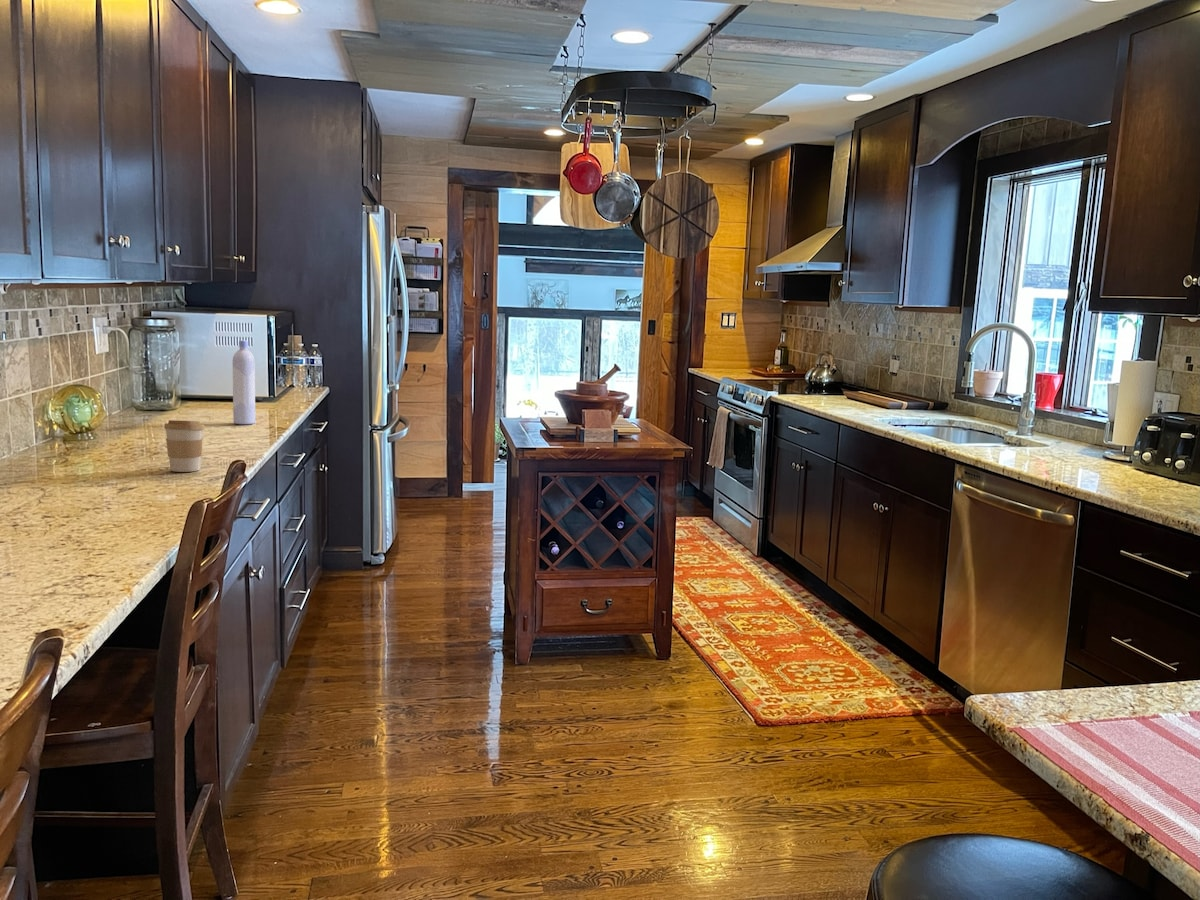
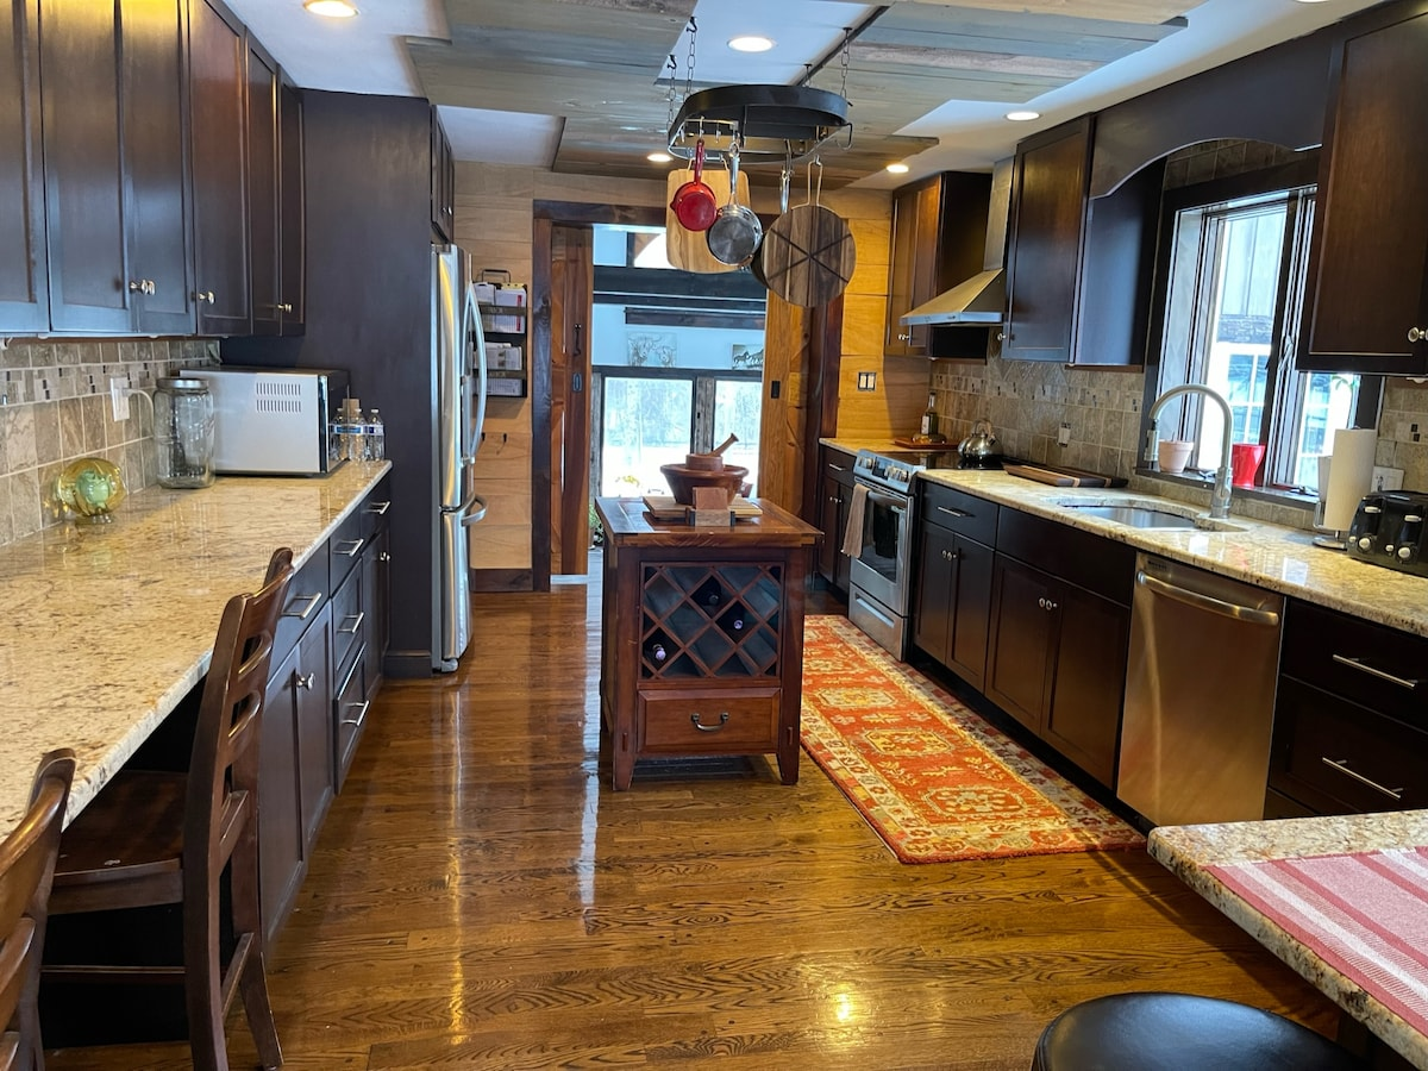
- bottle (243, 382)
- coffee cup (184, 444)
